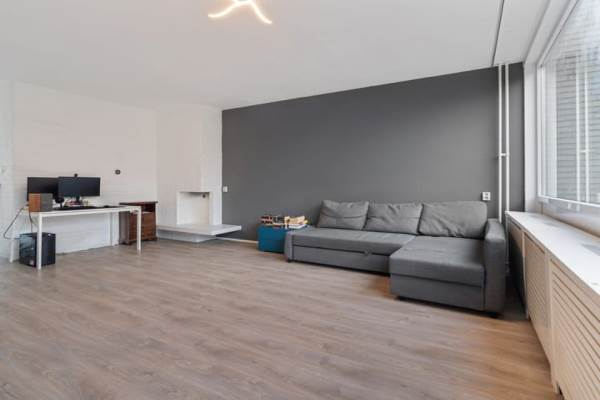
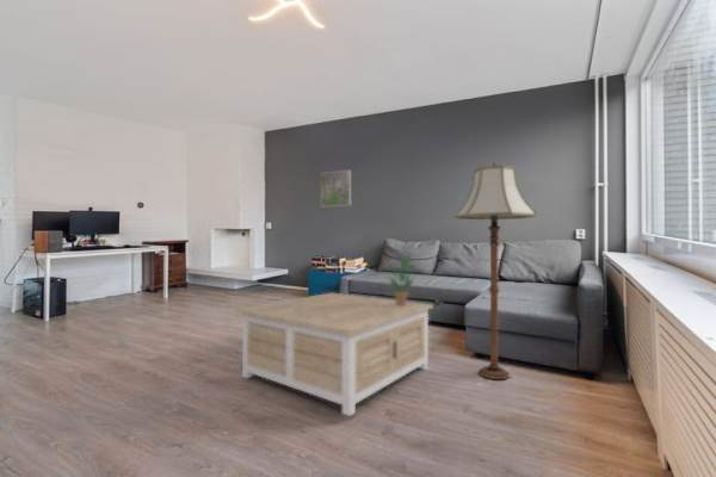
+ potted plant (402, 277)
+ floor lamp (493, 267)
+ coffee table (338, 339)
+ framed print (335, 188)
